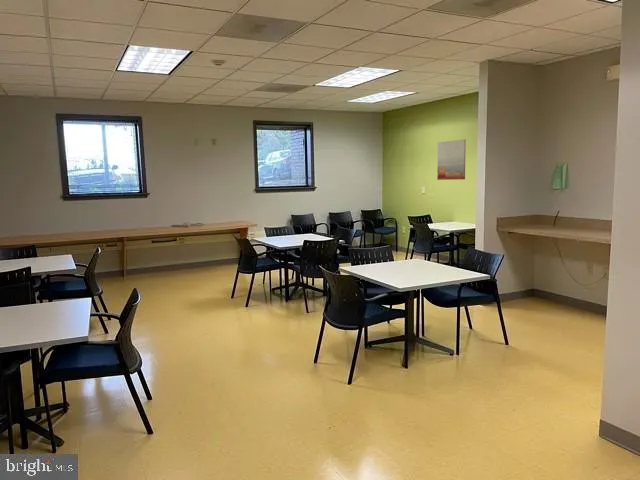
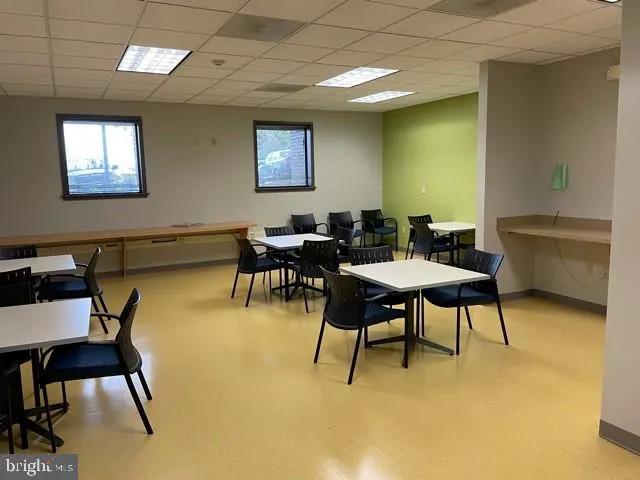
- wall art (451, 160)
